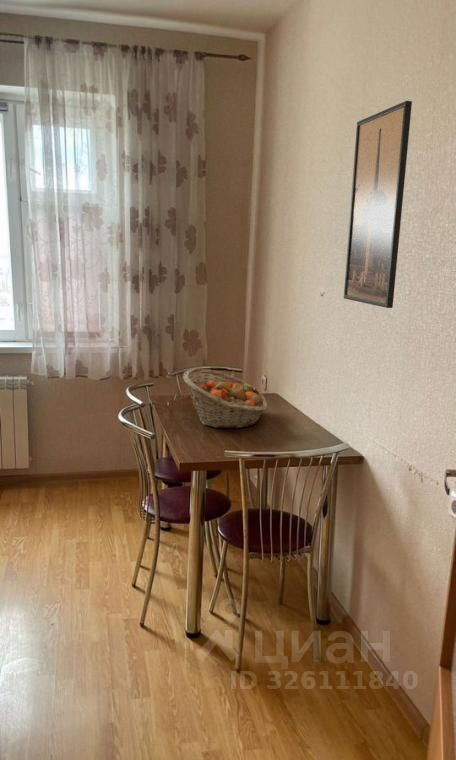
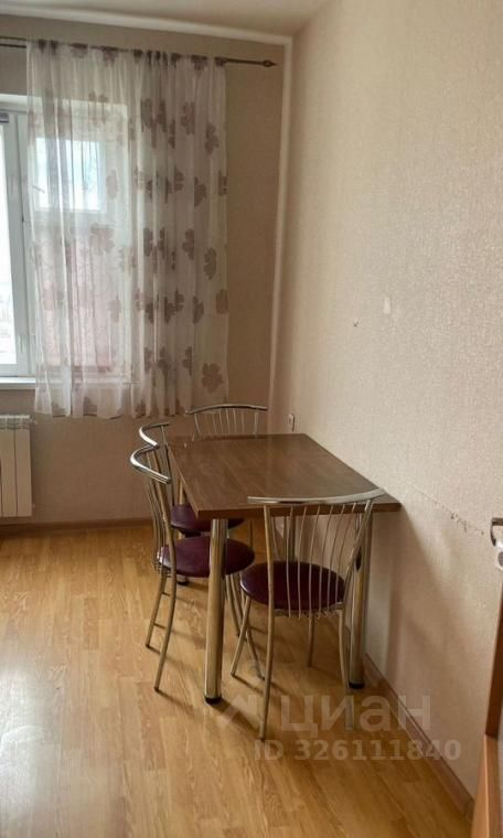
- fruit basket (225, 396)
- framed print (374, 210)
